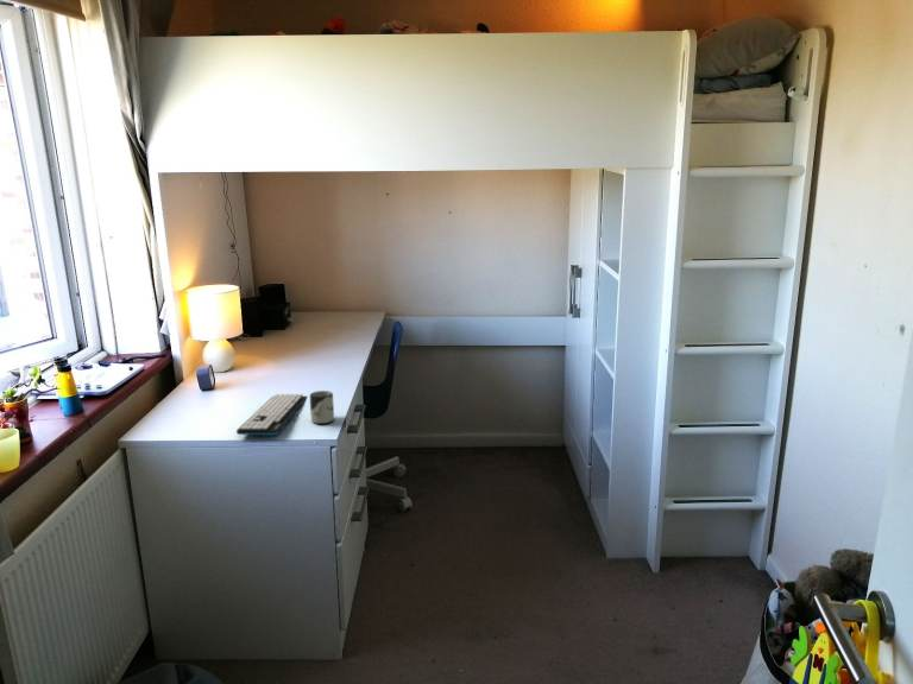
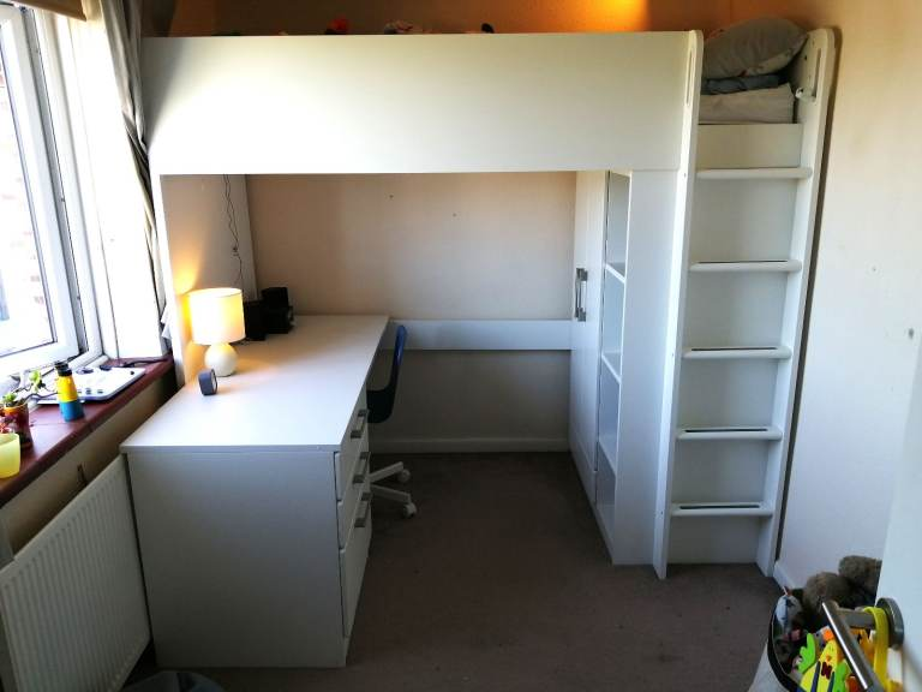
- cup (320, 408)
- keyboard (275, 412)
